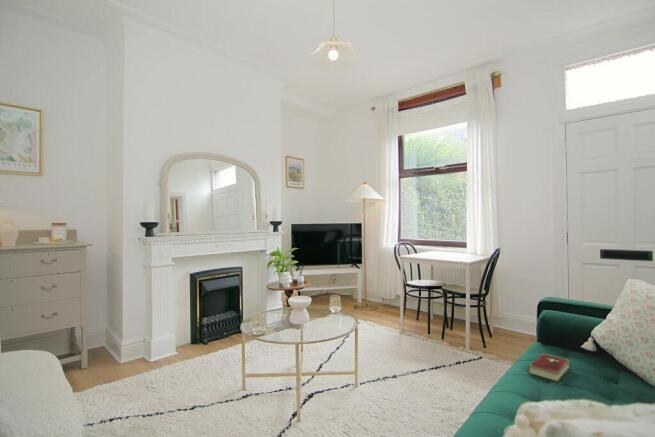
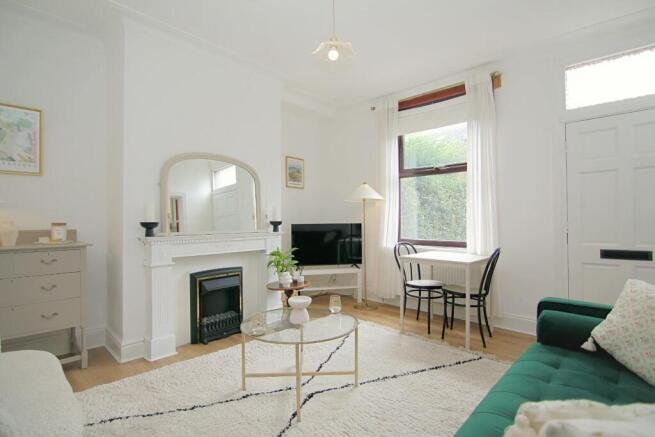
- hardcover book (549, 366)
